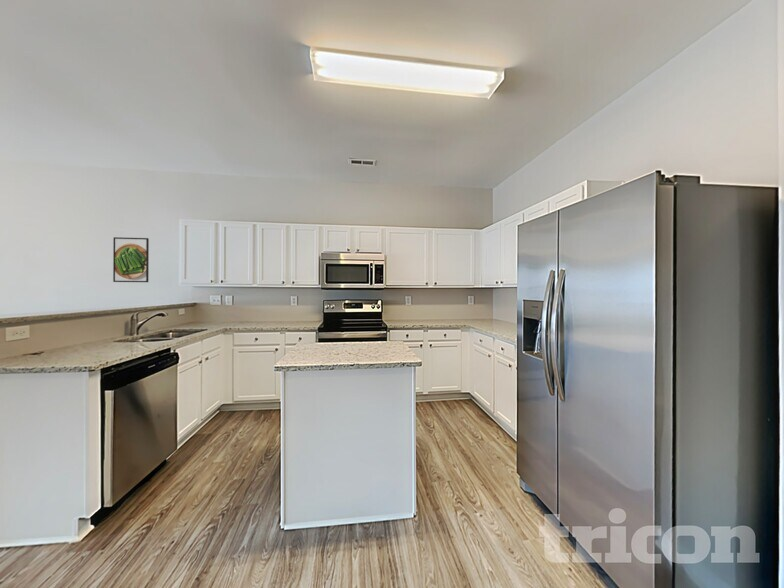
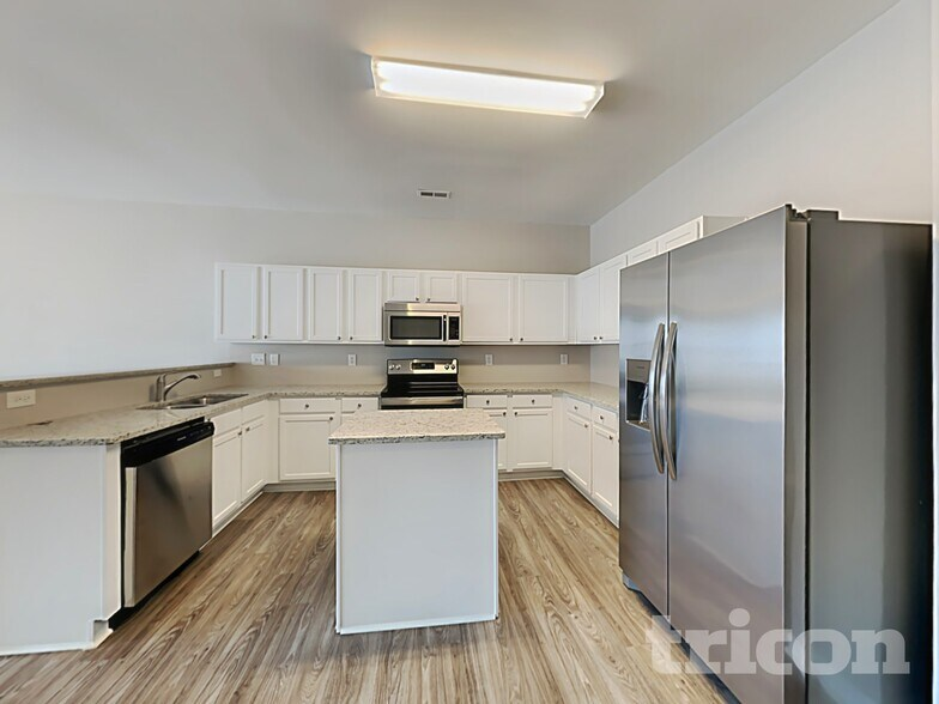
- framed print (131, 259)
